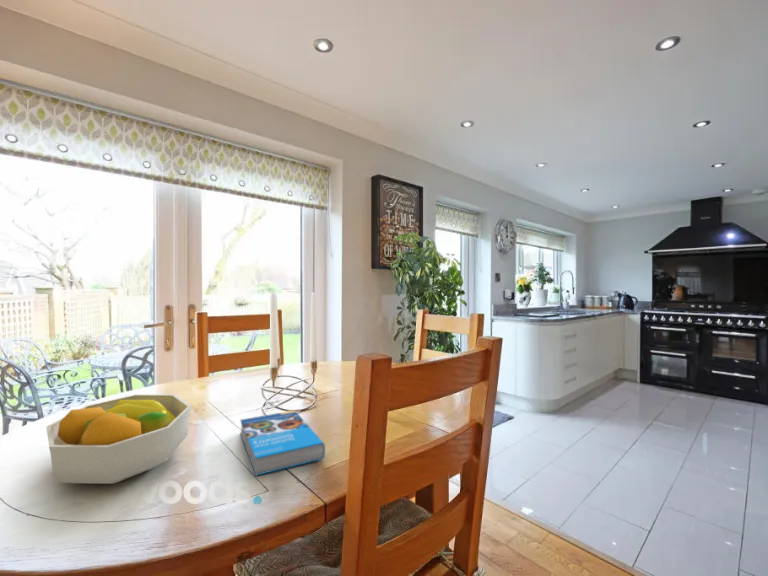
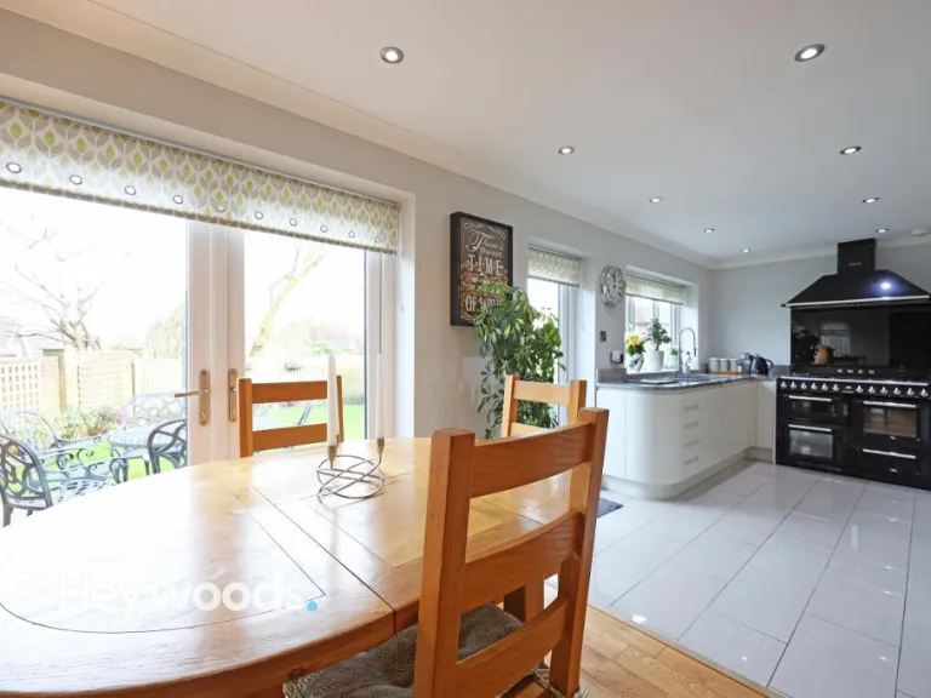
- fruit bowl (124, 426)
- book (279, 437)
